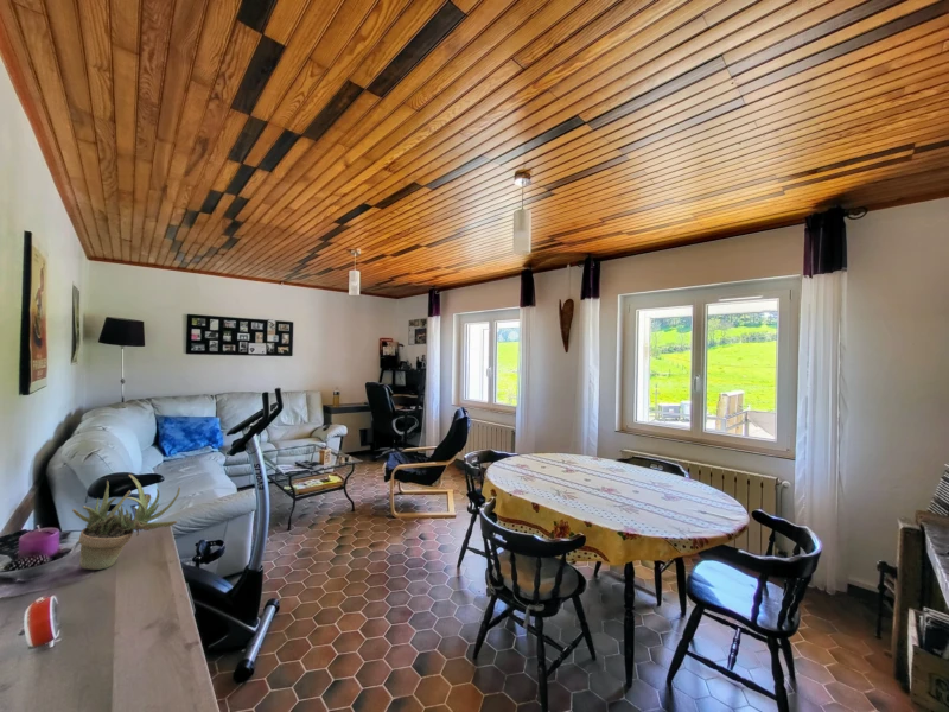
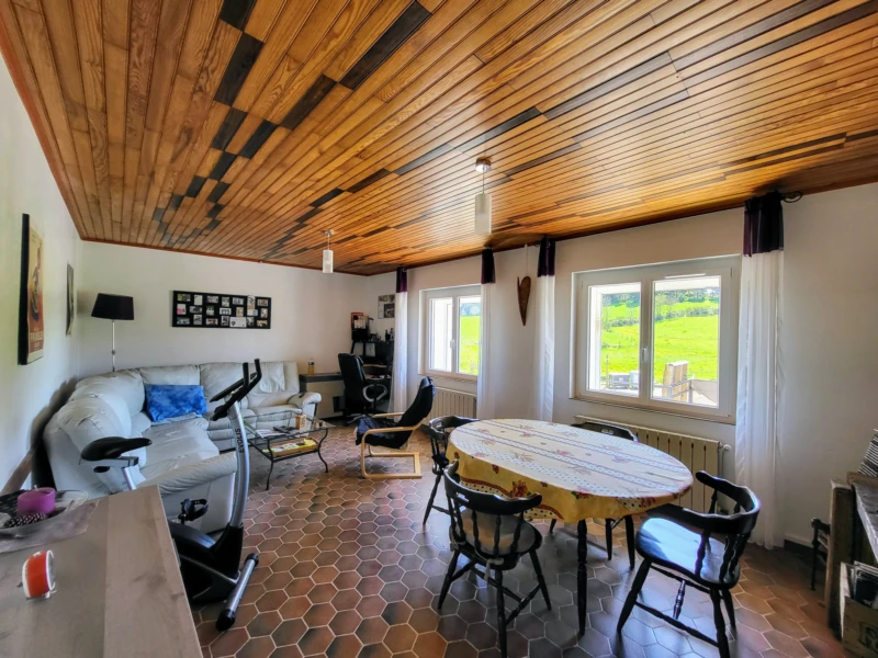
- succulent plant (129, 517)
